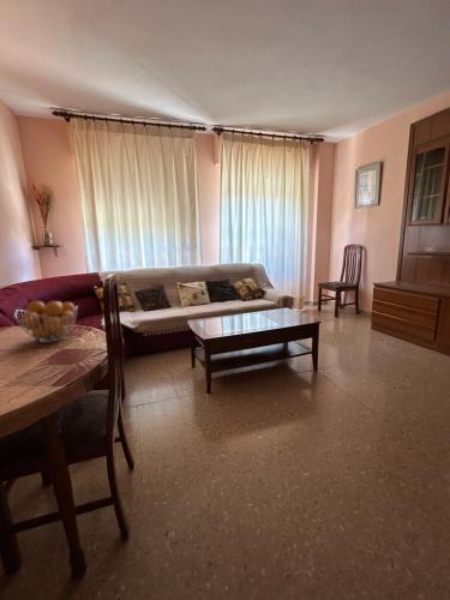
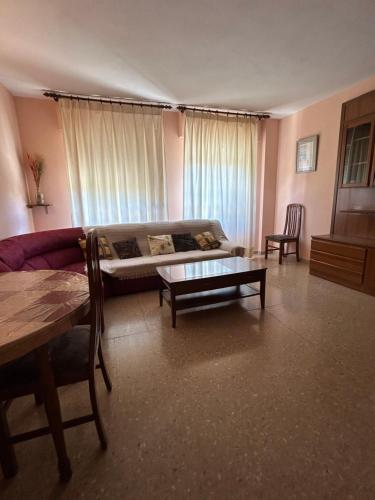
- fruit basket (49, 319)
